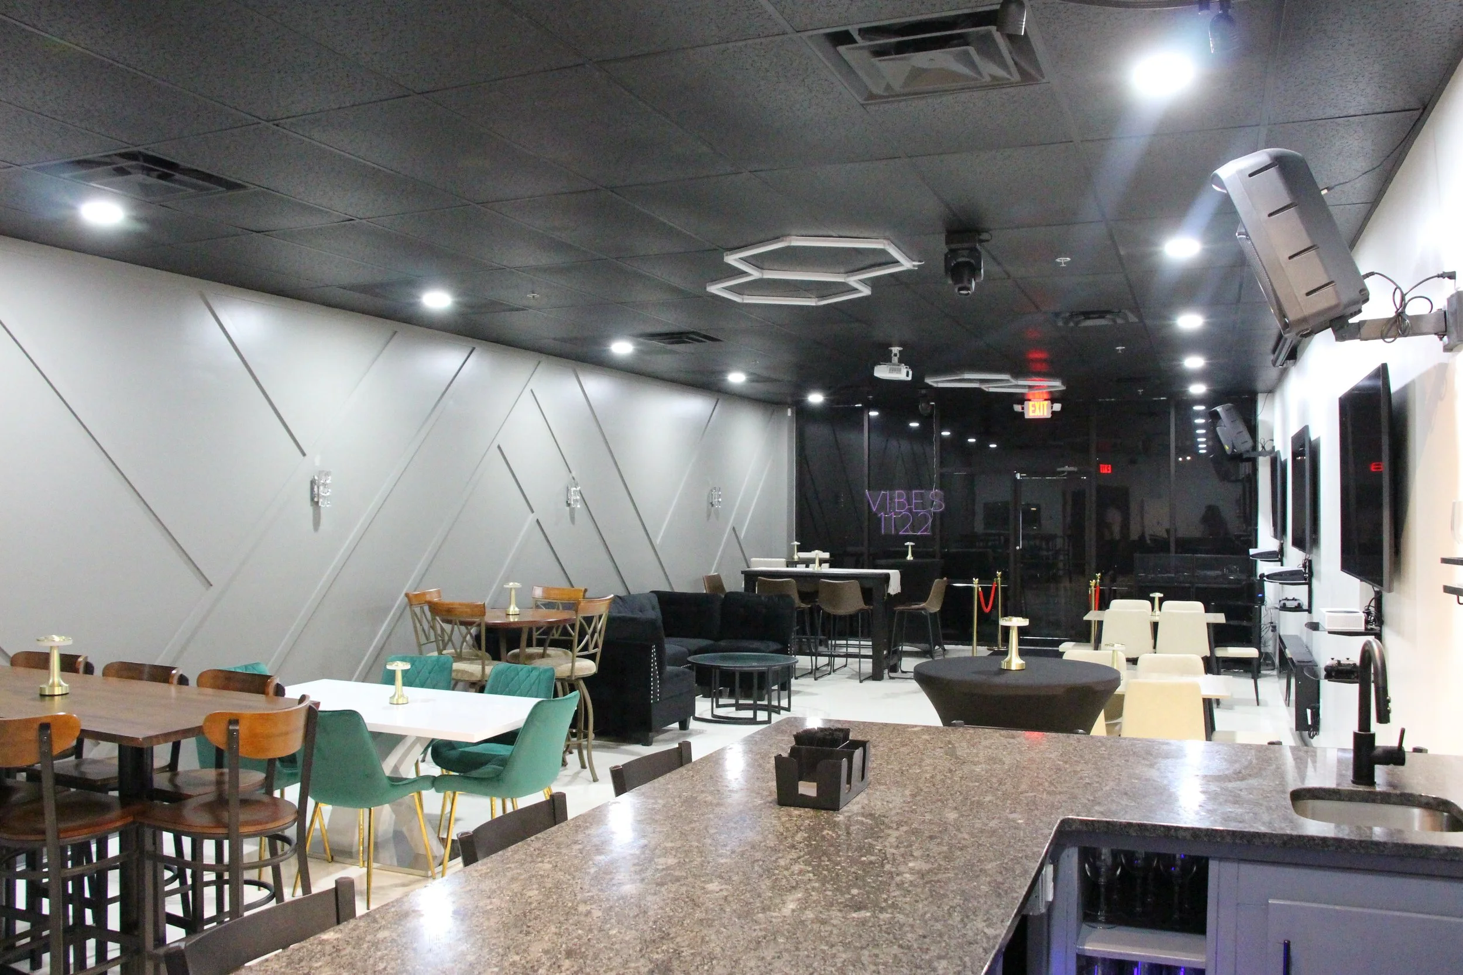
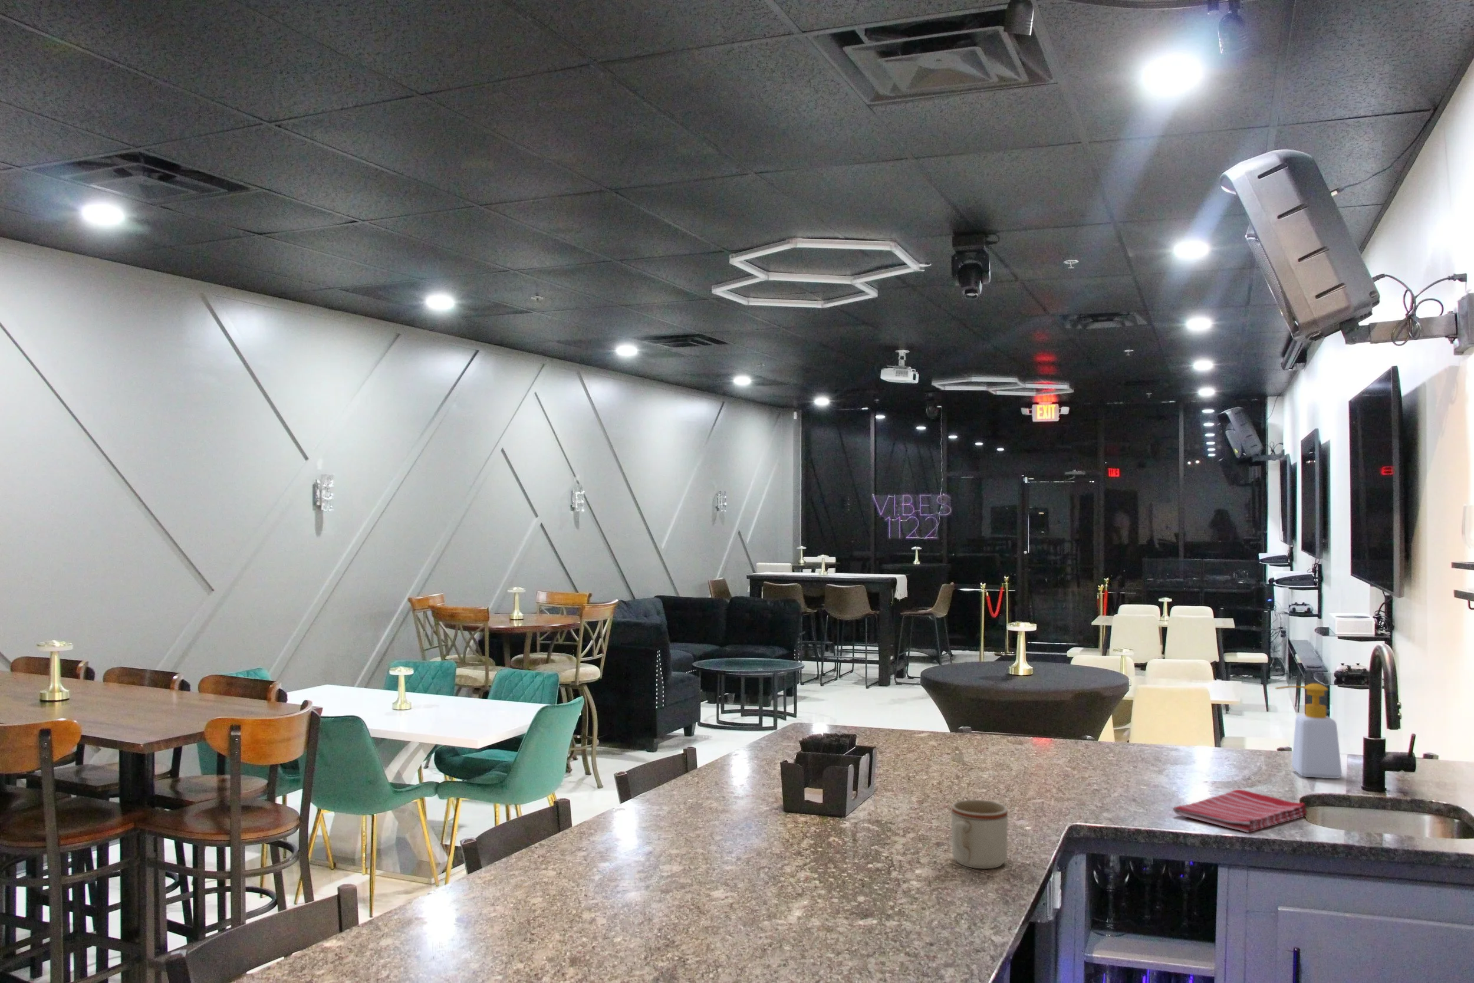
+ soap bottle (1306, 728)
+ mug (975, 836)
+ dish towel (1240, 809)
